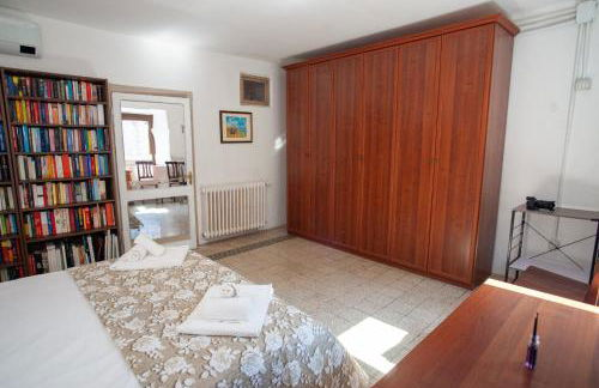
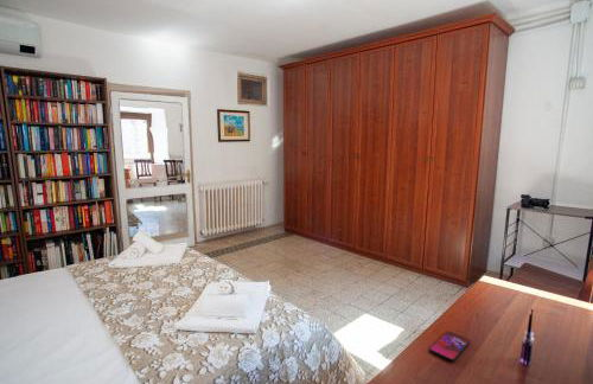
+ smartphone (449, 345)
